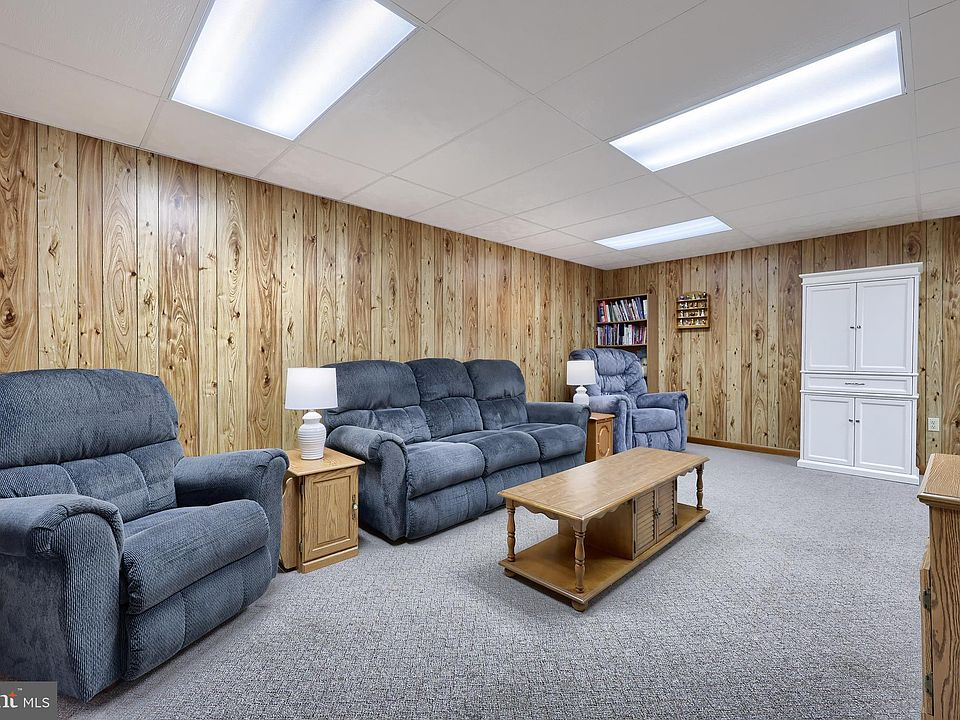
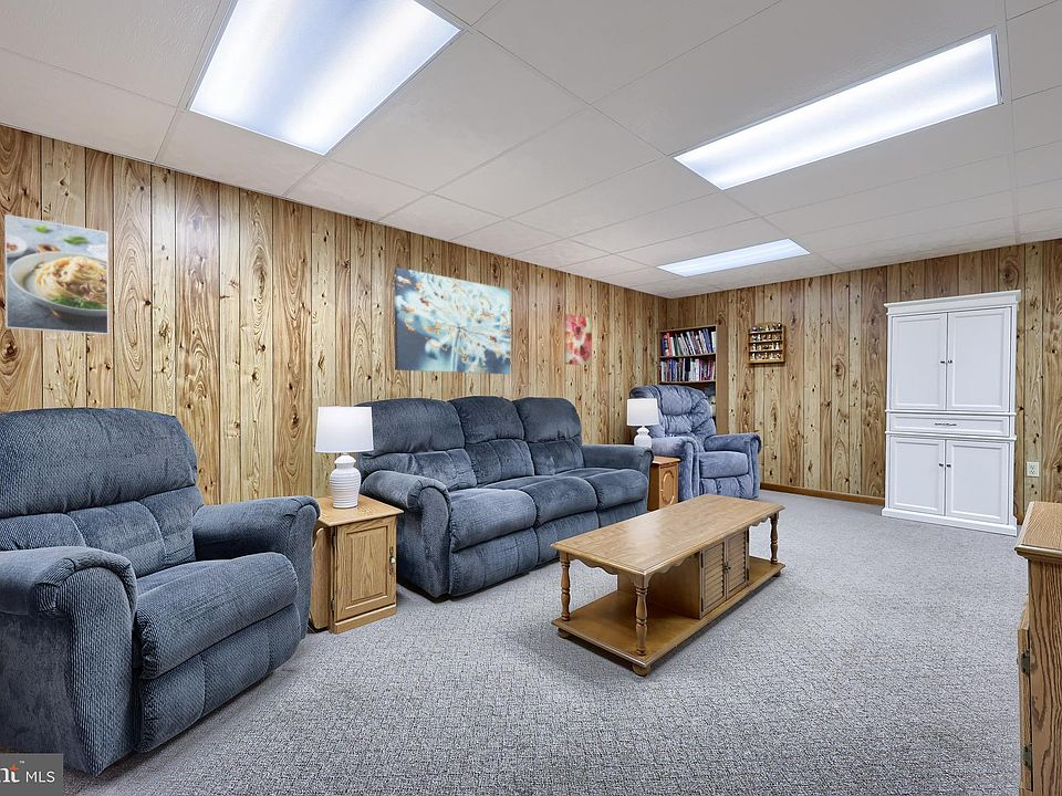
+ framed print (59, 277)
+ wall art (457, 325)
+ wall art (577, 341)
